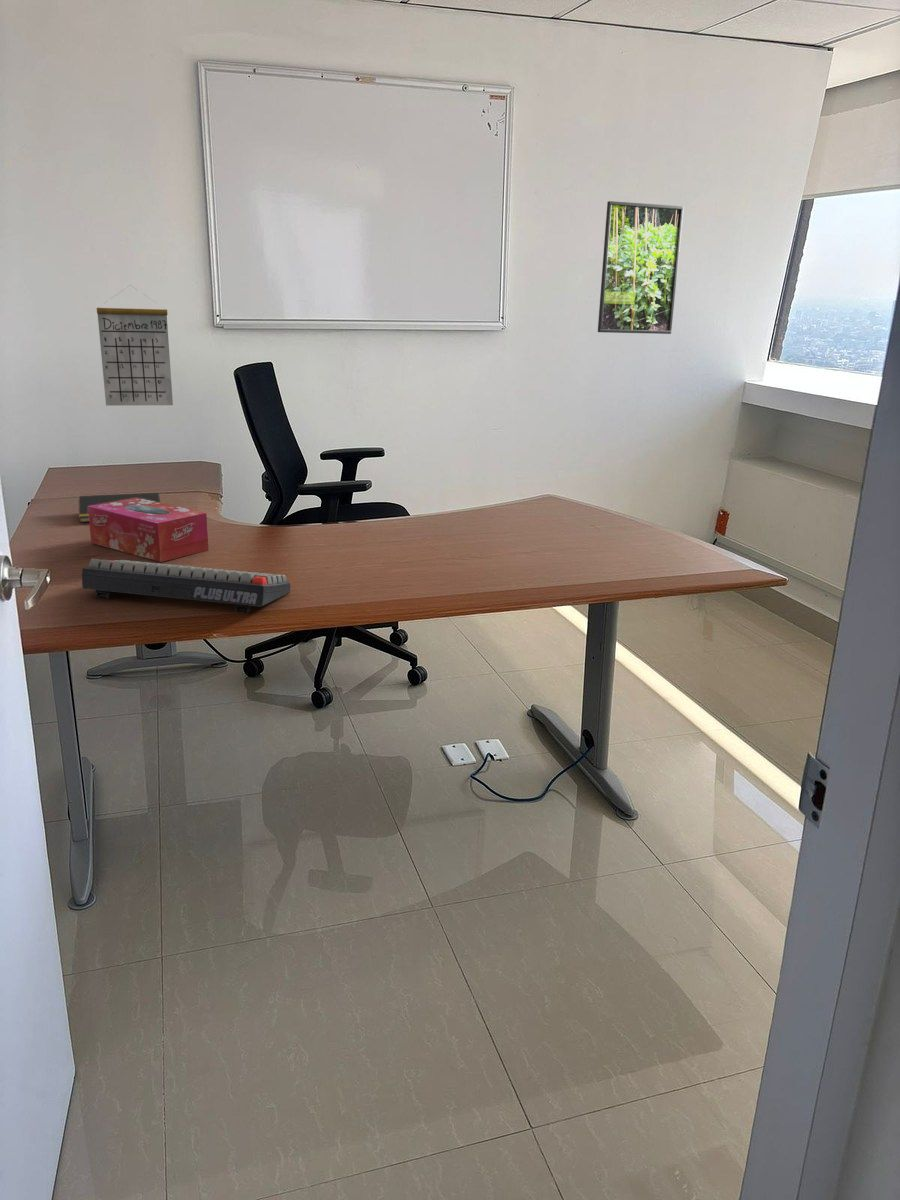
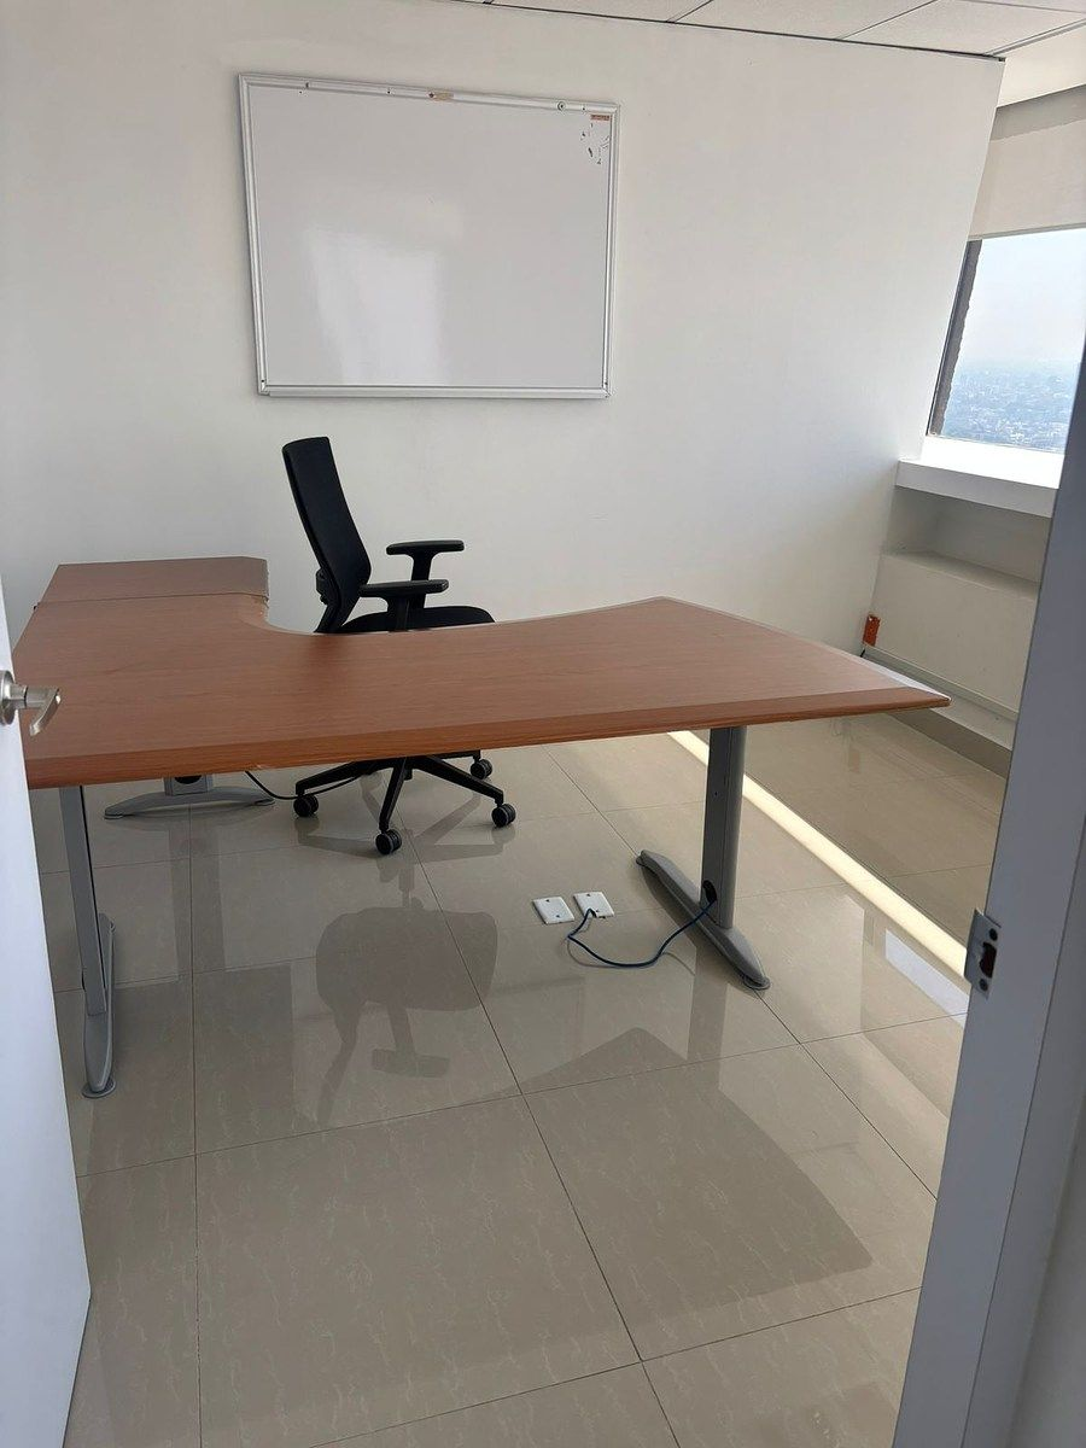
- tissue box (148, 528)
- calendar (135, 346)
- keyboard (187, 577)
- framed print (640, 269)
- notepad (119, 500)
